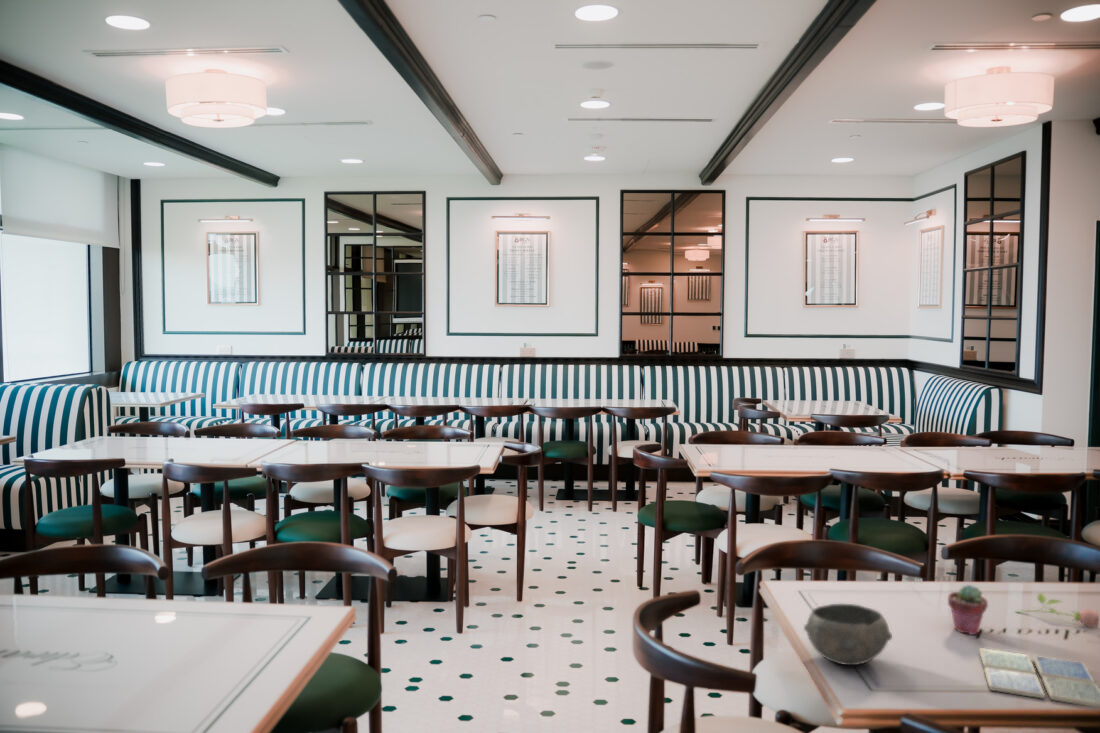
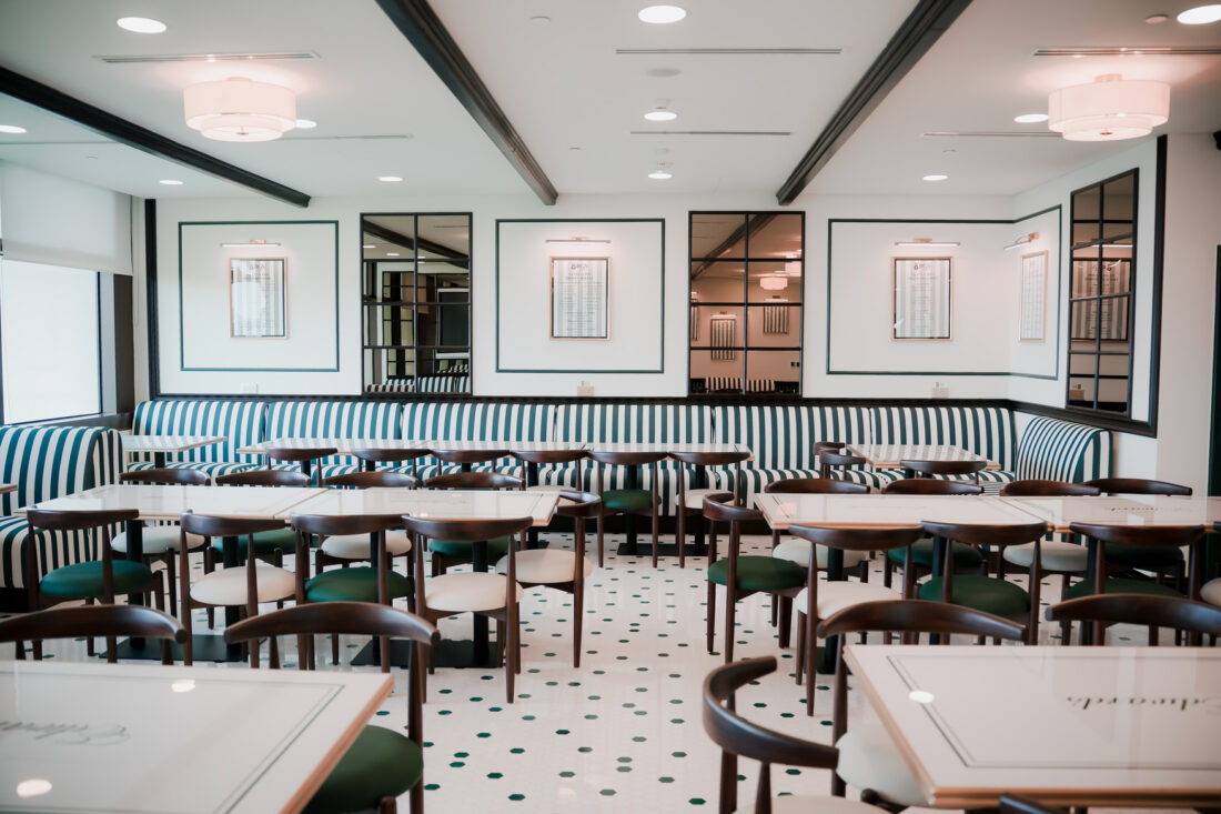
- flower (1055, 610)
- drink coaster (1039, 674)
- potted succulent (967, 607)
- bowl (847, 636)
